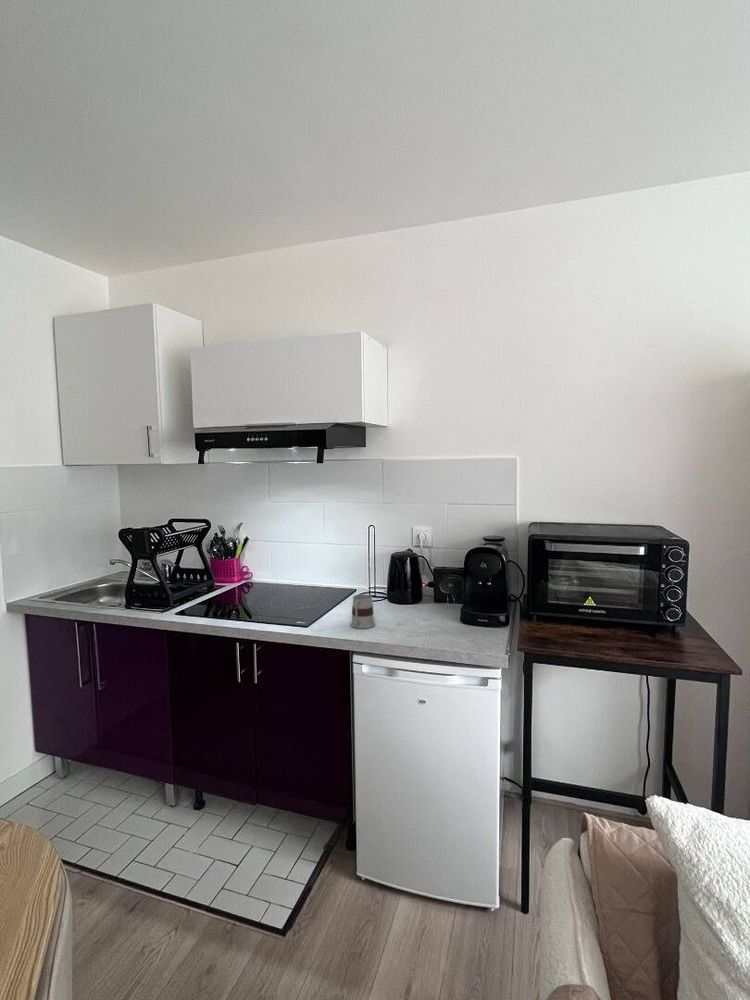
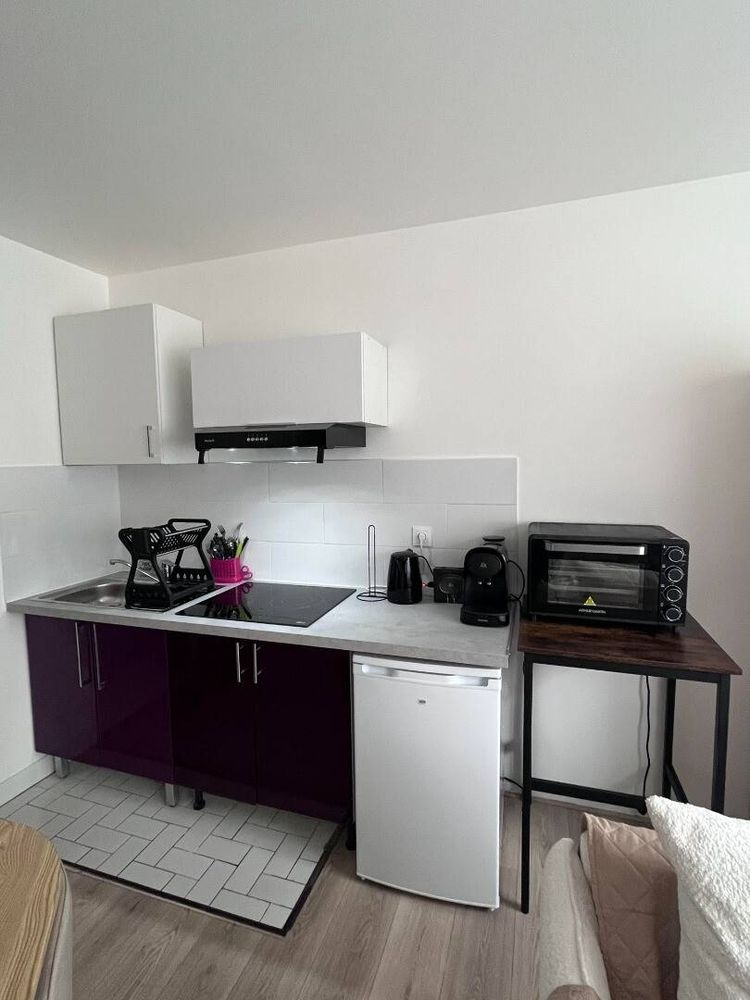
- mug (361, 611)
